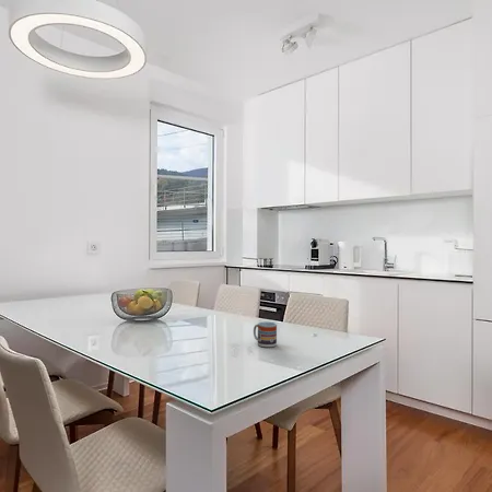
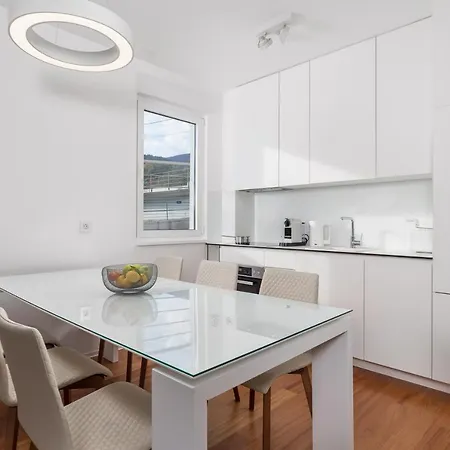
- cup (263, 333)
